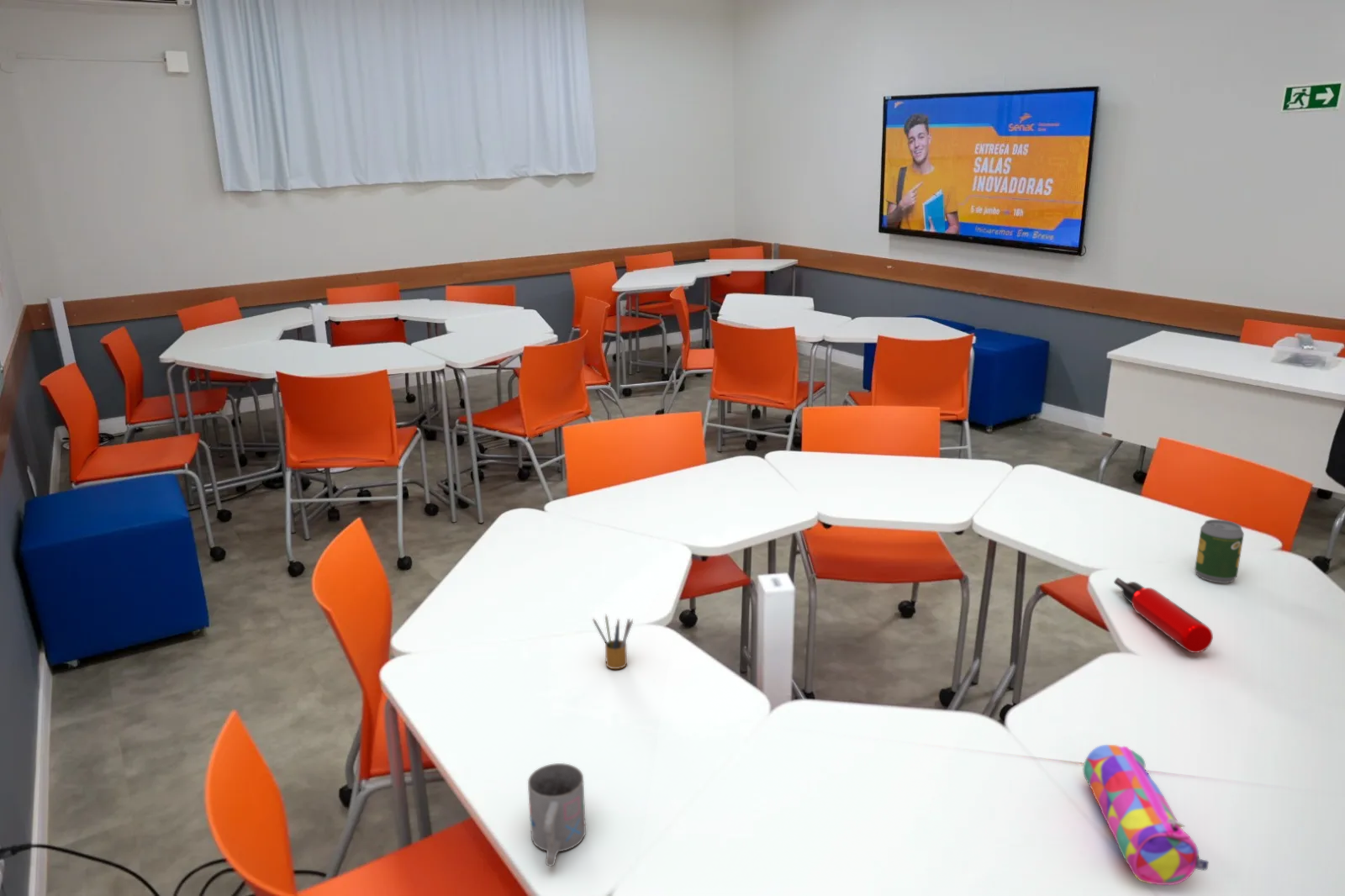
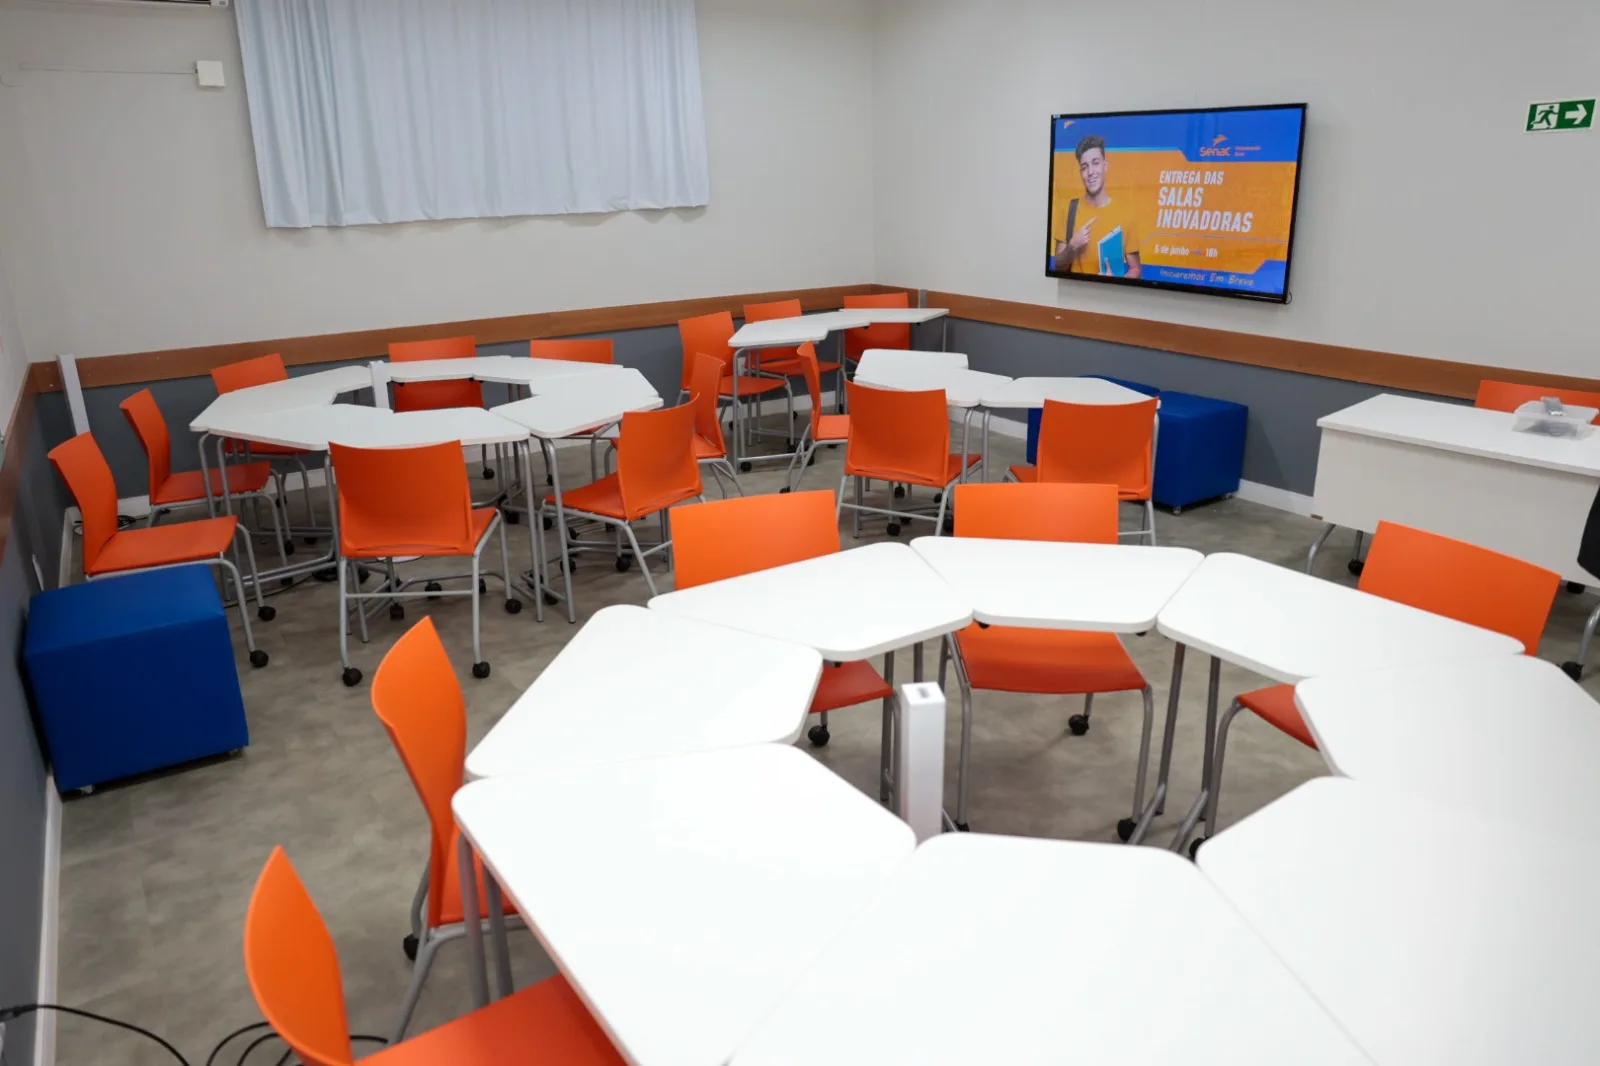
- mug (556, 816)
- water bottle (1161, 610)
- pencil box (614, 640)
- pencil case (1138, 809)
- soda can (1219, 551)
